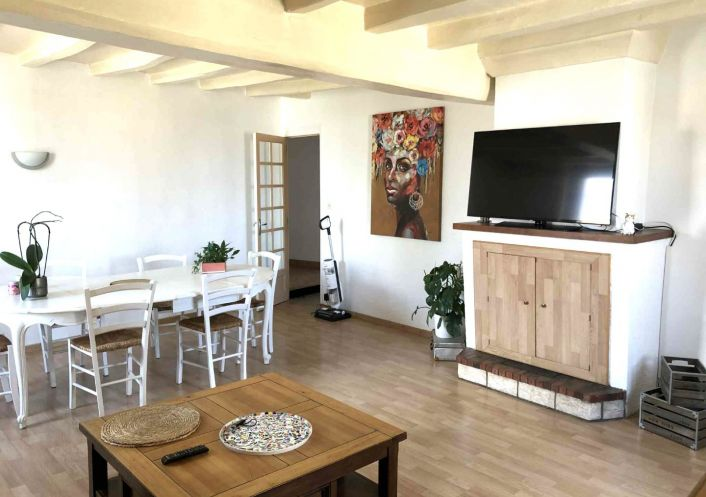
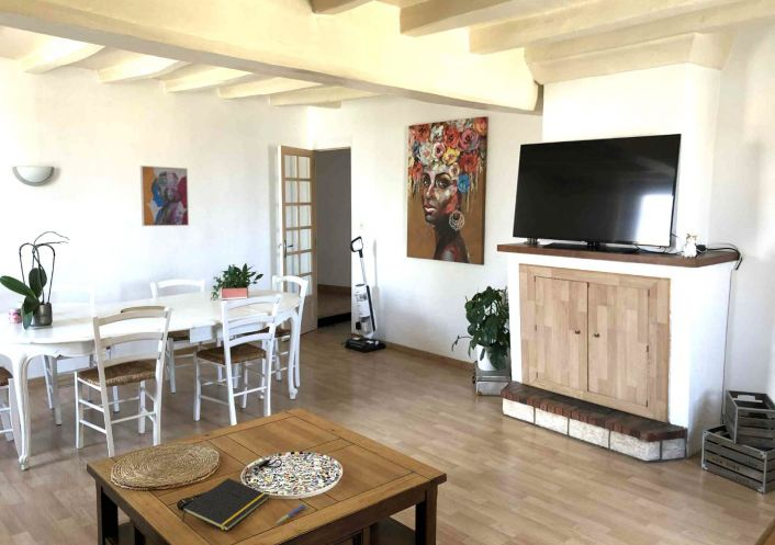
+ notepad (227, 502)
+ wall art (165, 196)
+ pen (291, 513)
